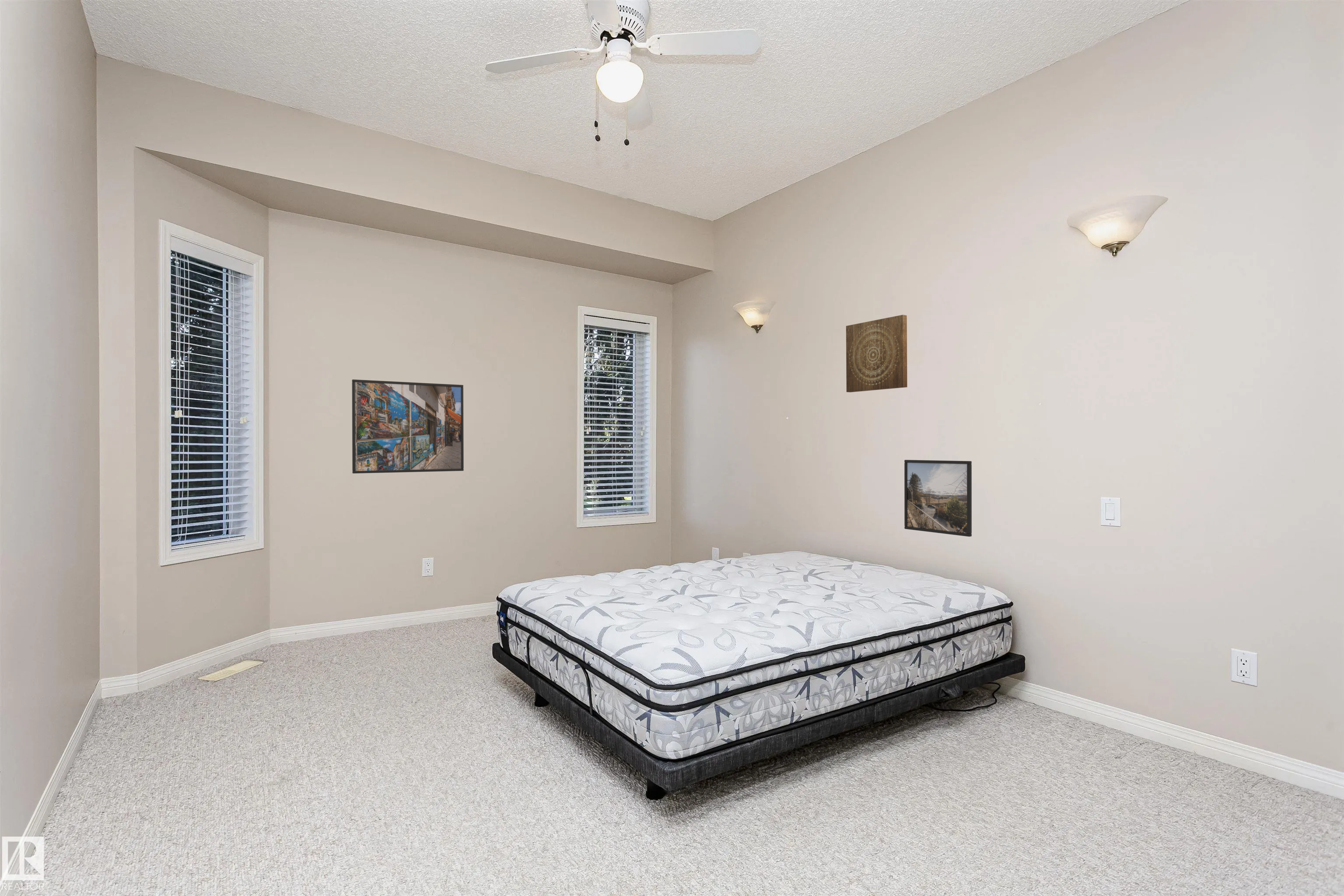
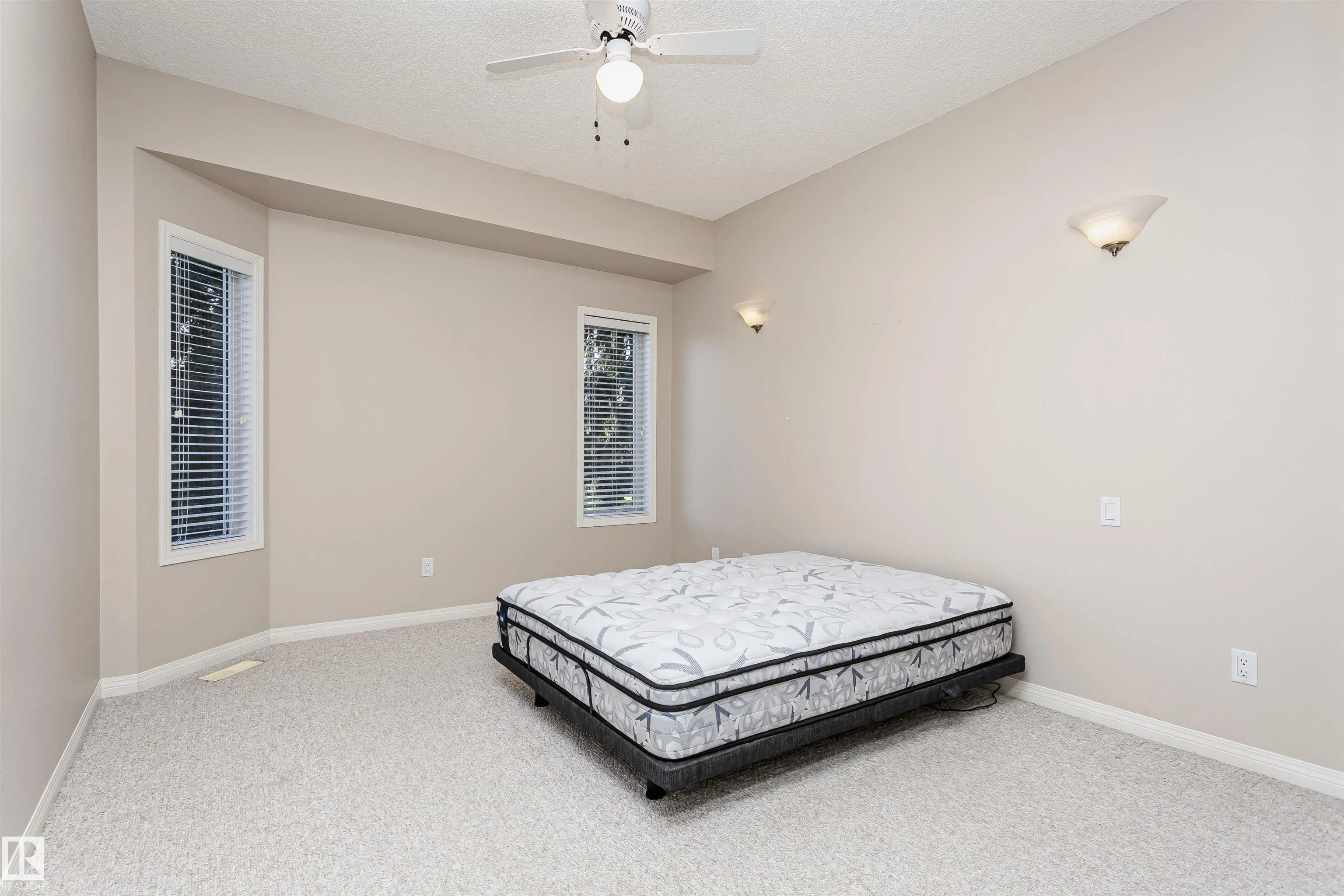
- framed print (410, 427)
- wall art (875, 355)
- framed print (936, 496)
